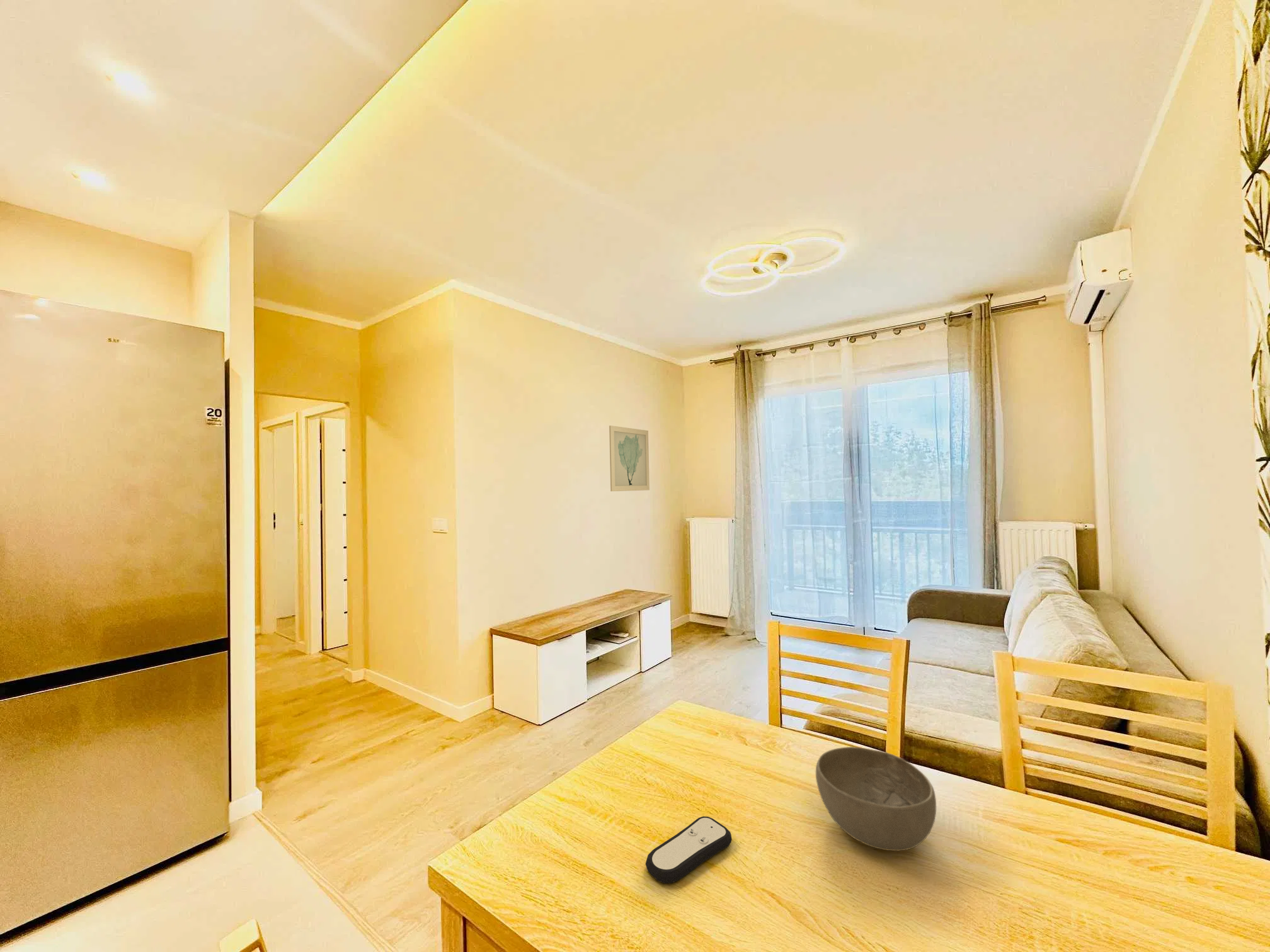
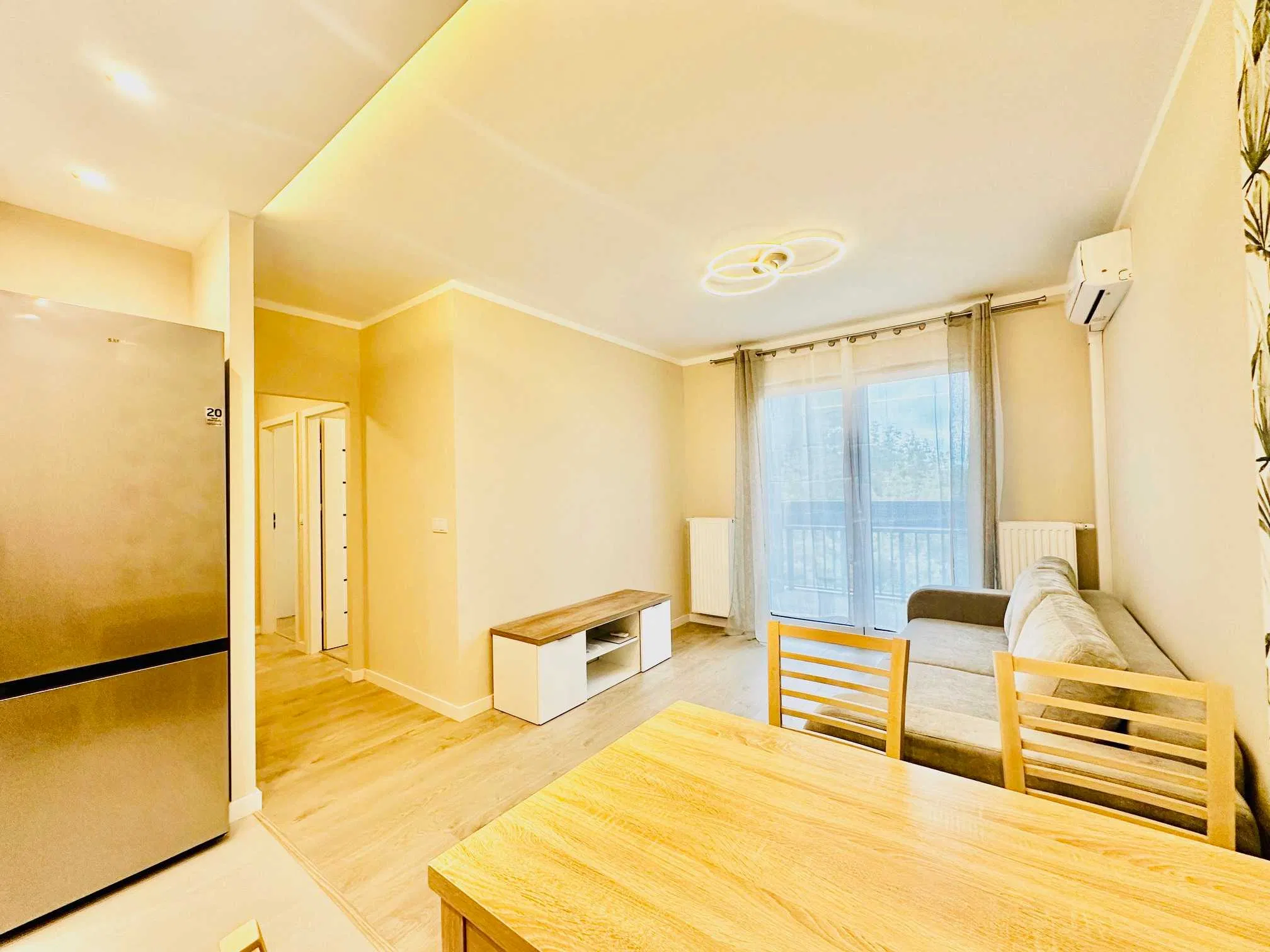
- bowl (873, 801)
- wall art (630, 459)
- remote control (689, 847)
